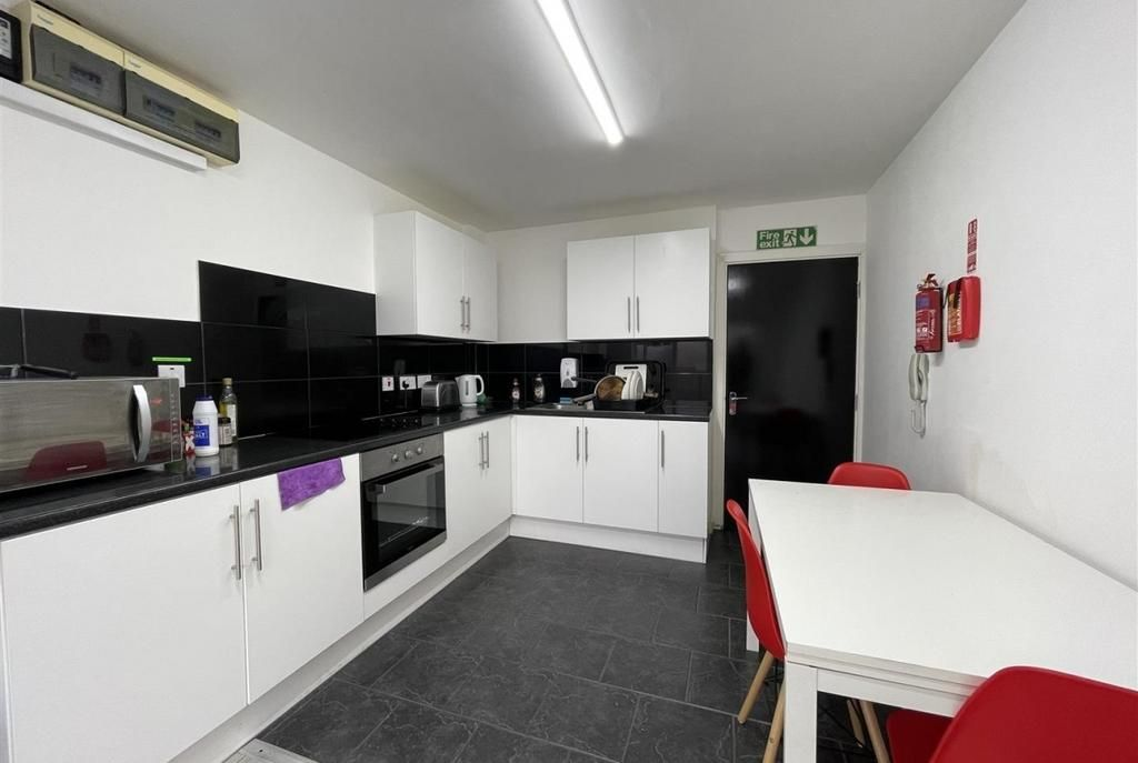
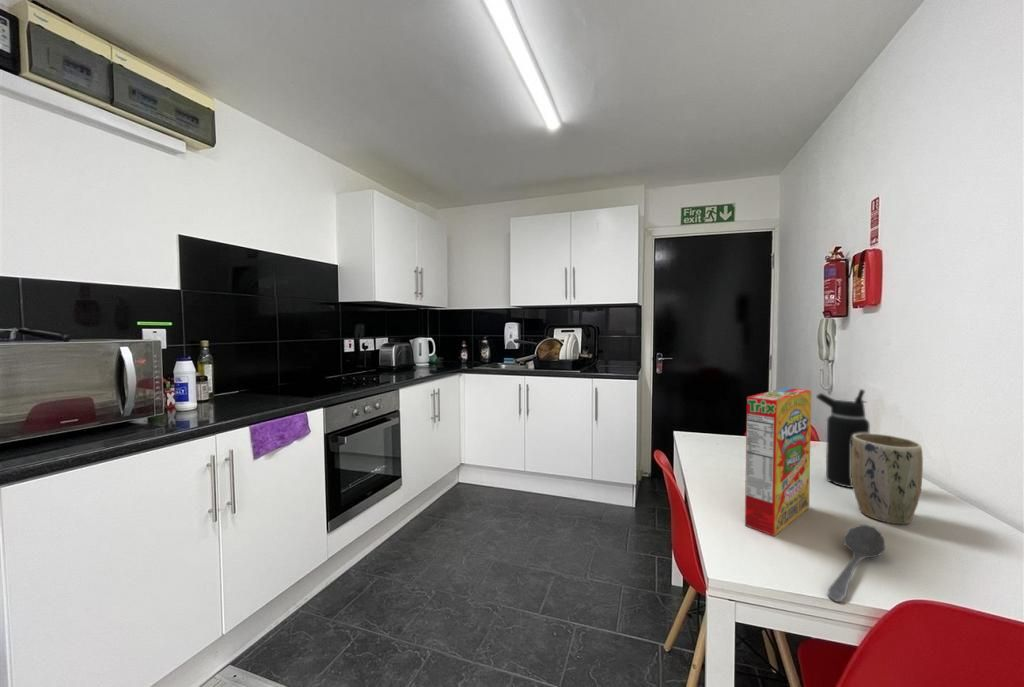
+ water bottle (841, 434)
+ cereal box (779, 455)
+ plant pot (884, 477)
+ stirrer (853, 558)
